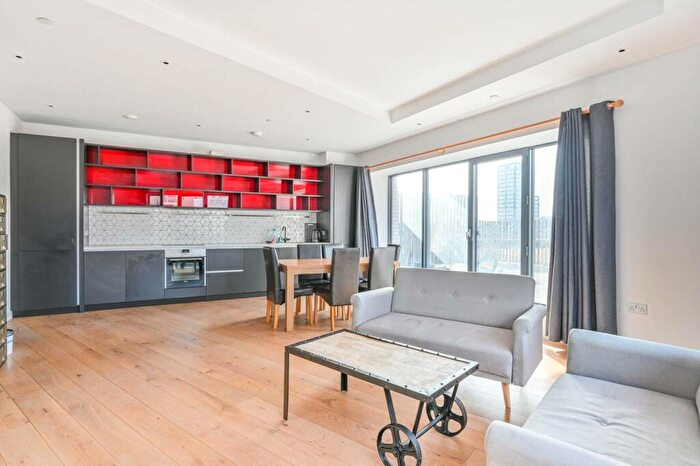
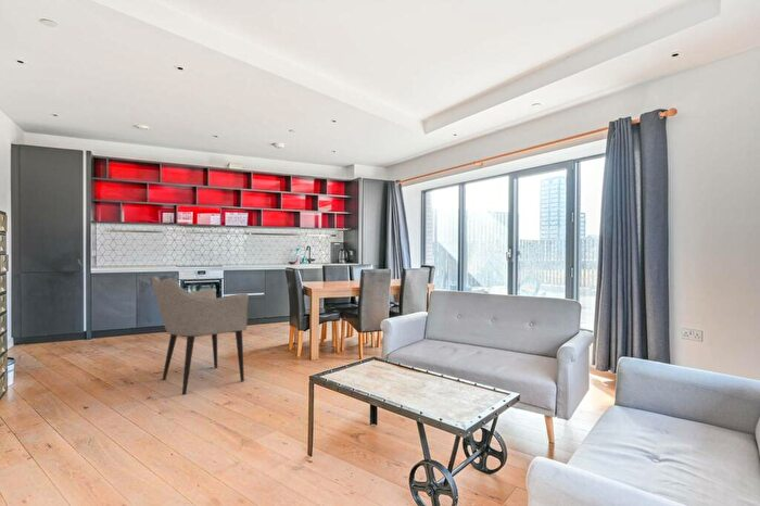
+ armchair (195, 328)
